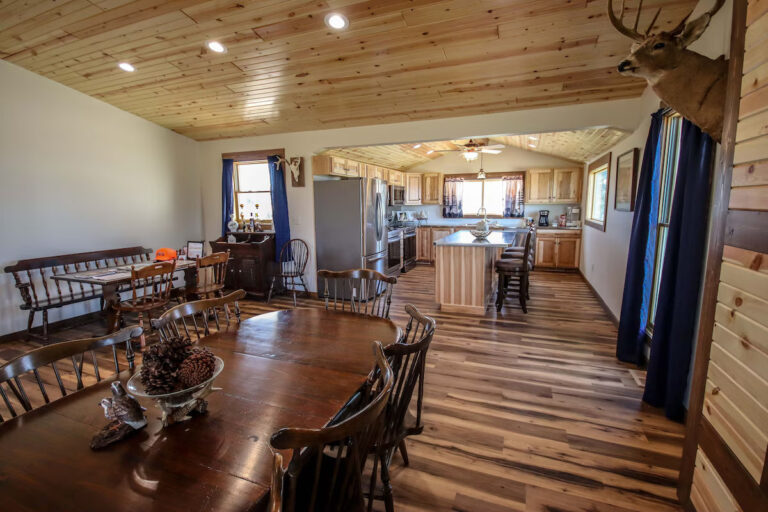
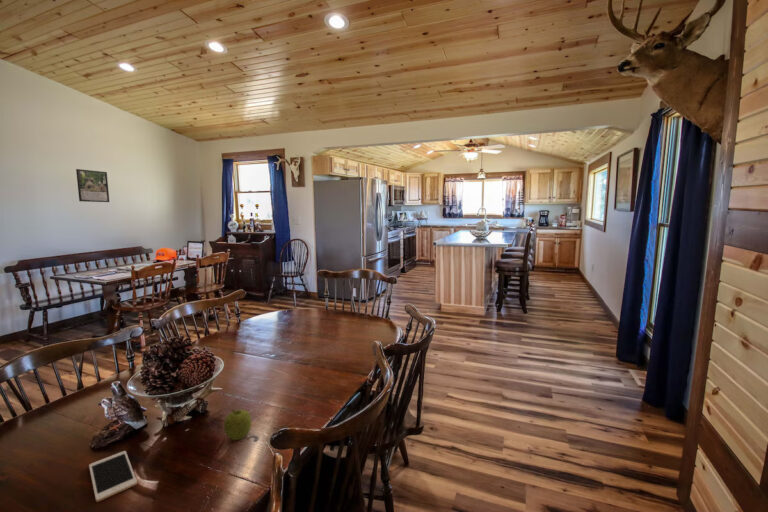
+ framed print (93, 186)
+ cell phone (112, 474)
+ fruit (237, 423)
